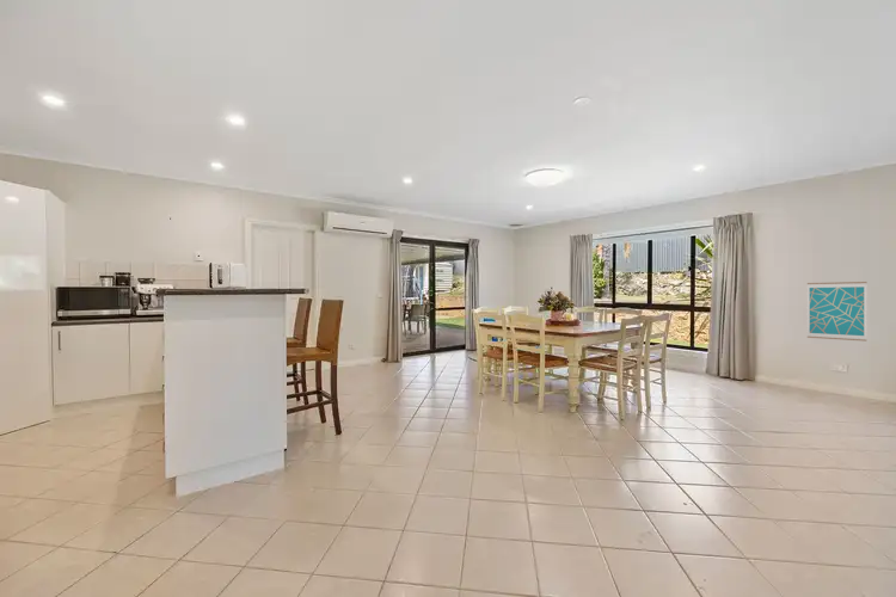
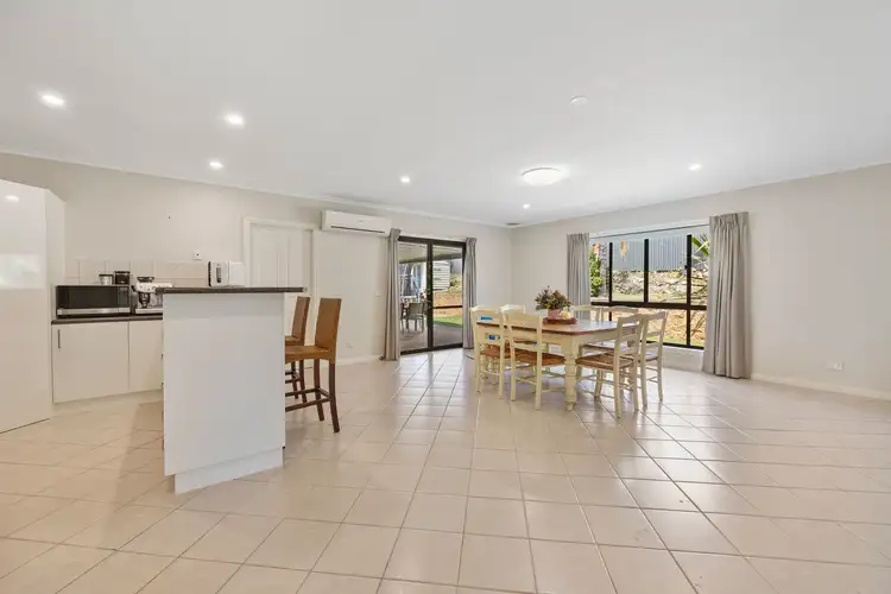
- wall art (835, 310)
